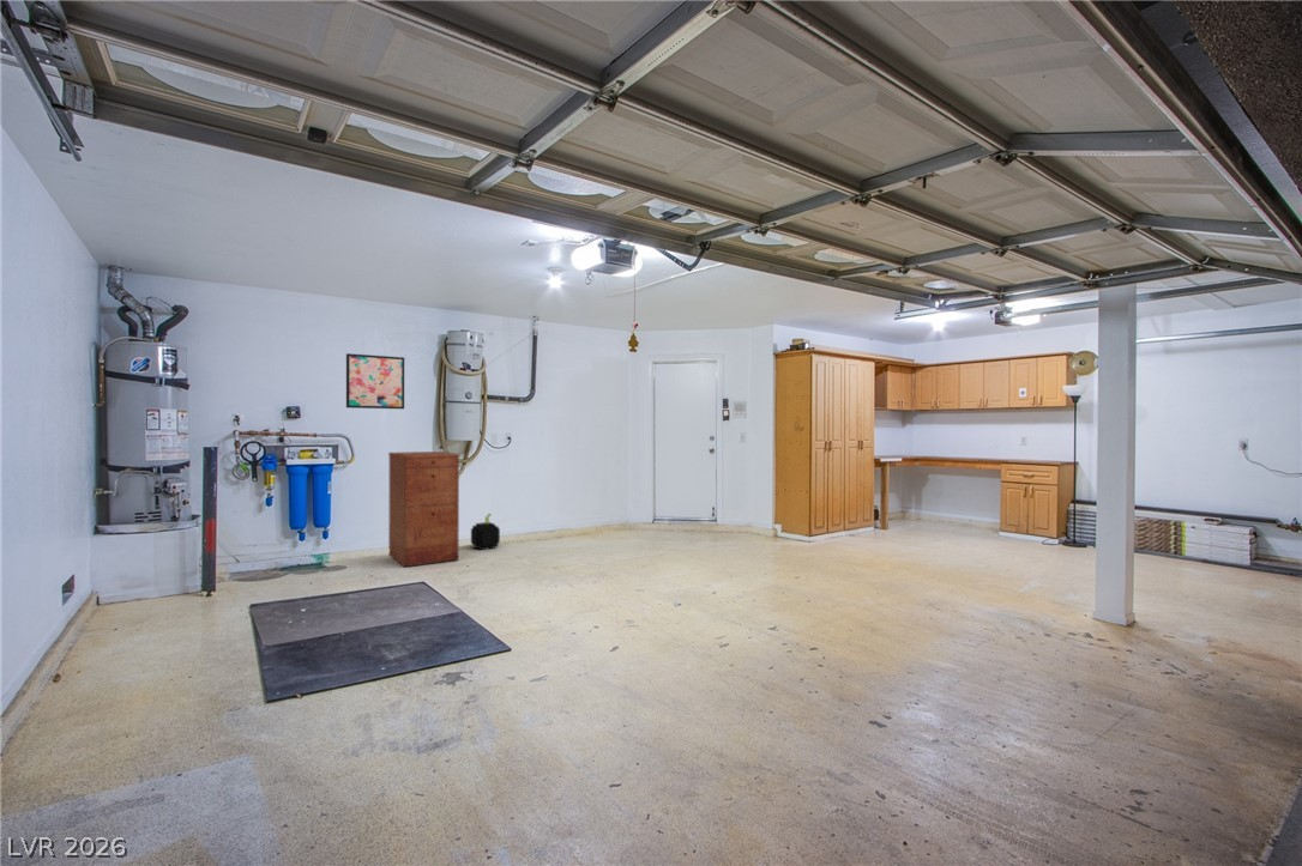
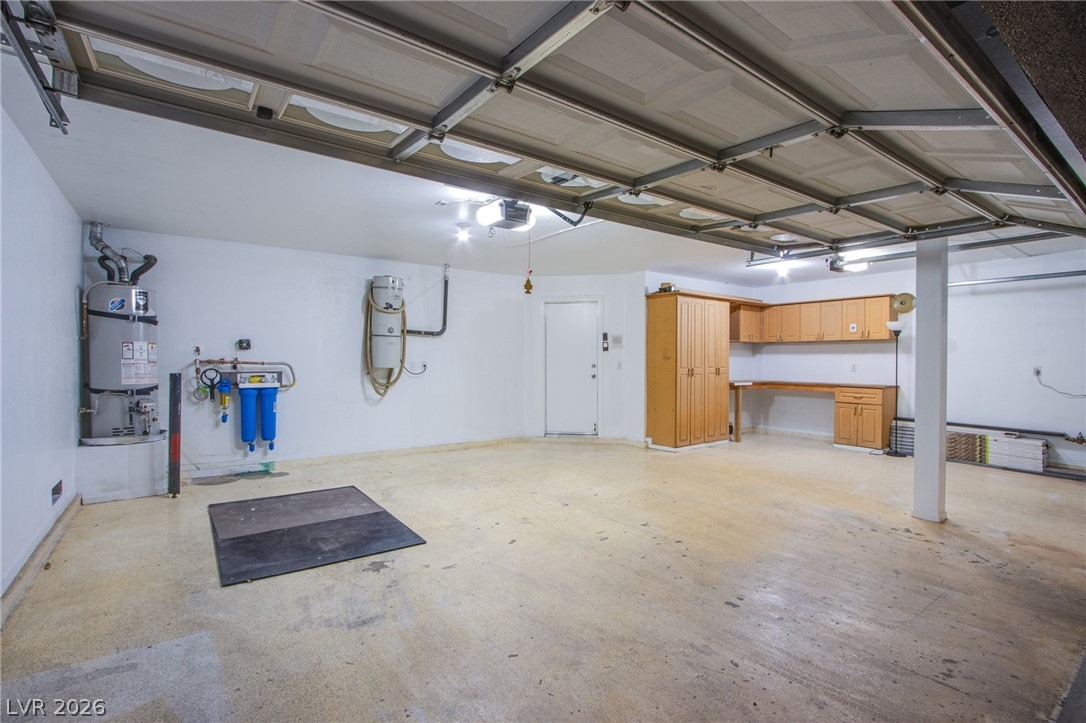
- wall art (375, 381)
- filing cabinet (423, 505)
- plant pot (484, 531)
